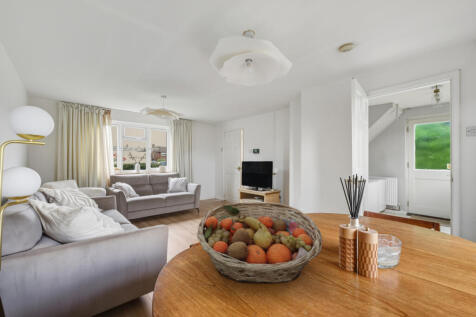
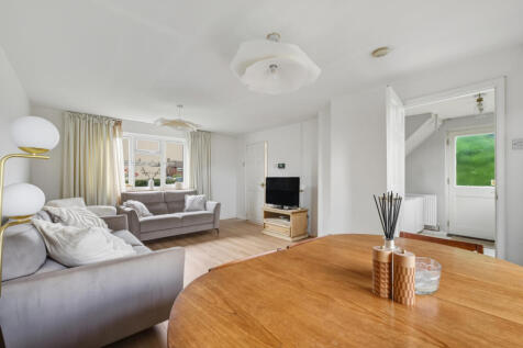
- fruit basket (257, 236)
